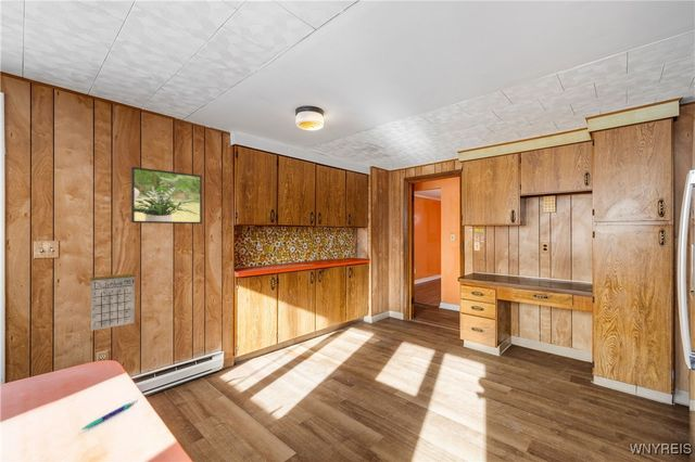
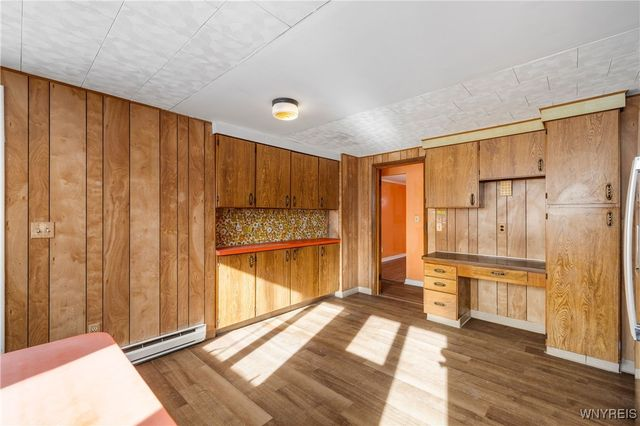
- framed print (168, 197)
- calendar (113, 294)
- pen (106, 415)
